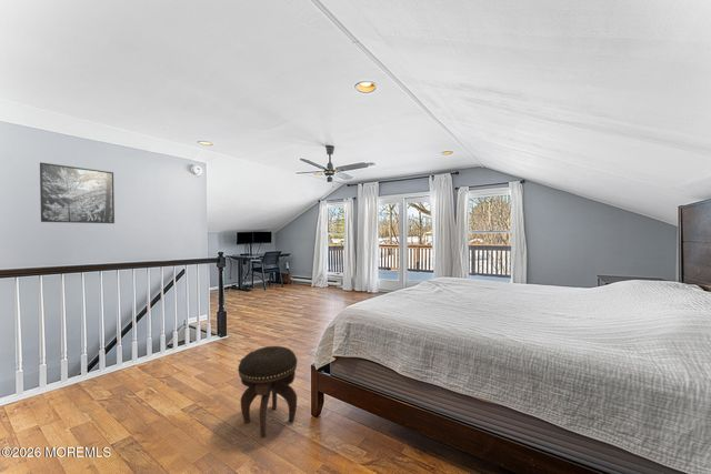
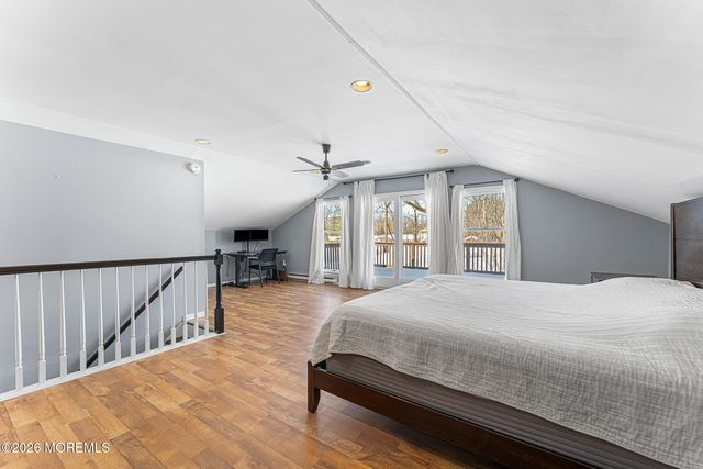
- footstool (268, 386)
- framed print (79, 194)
